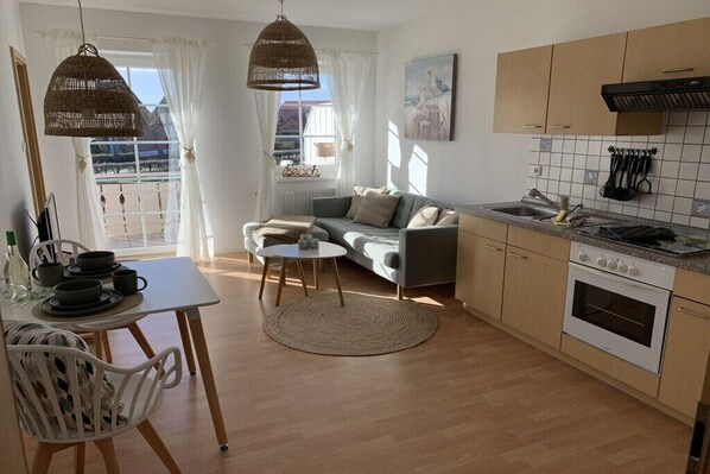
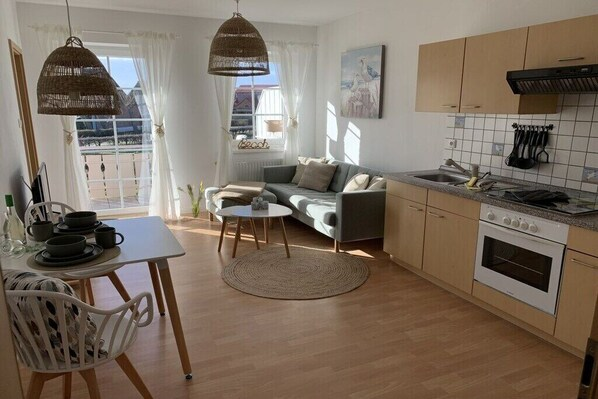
+ decorative plant (192, 199)
